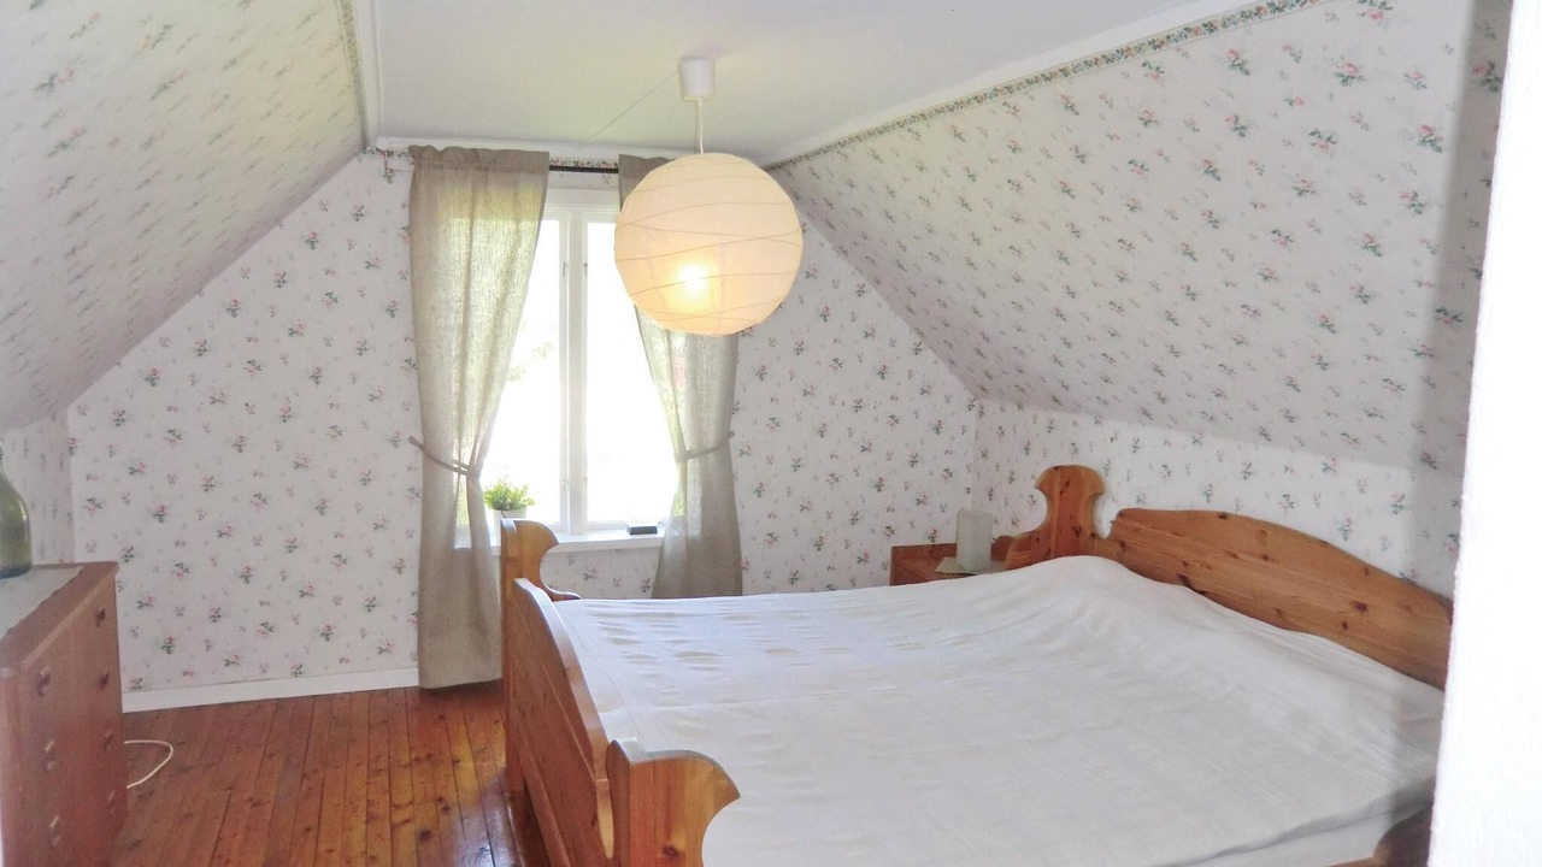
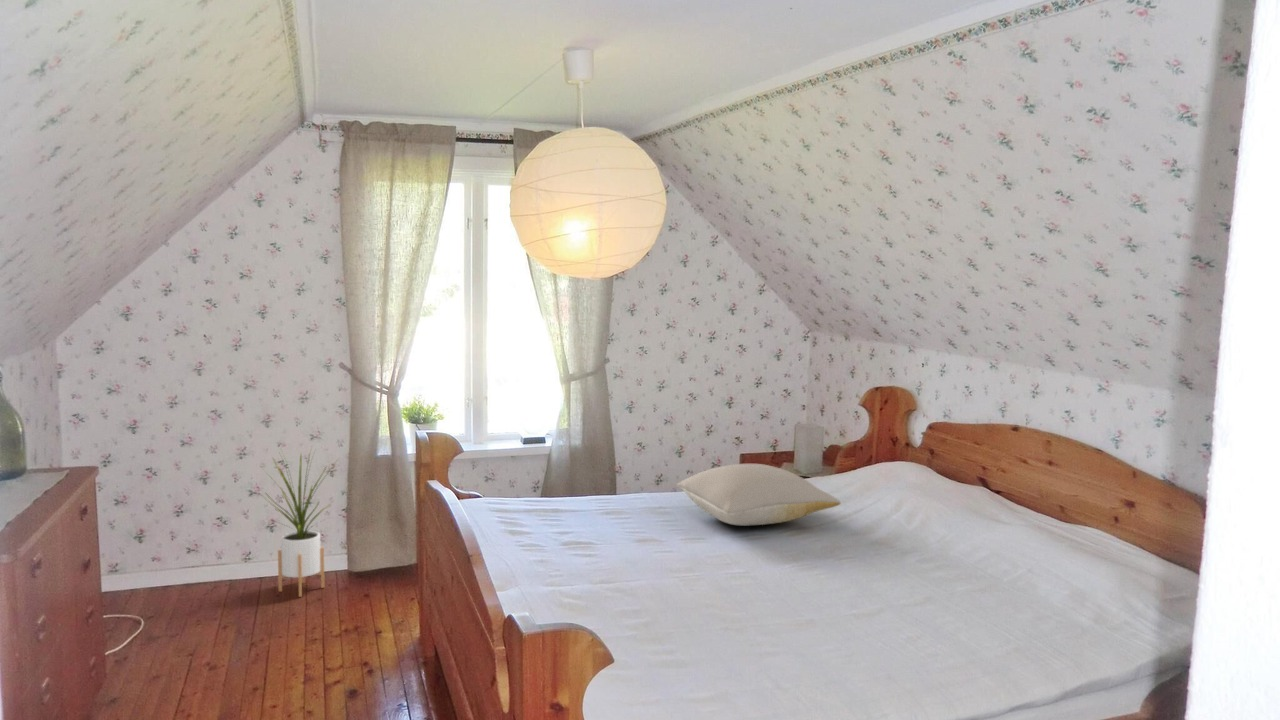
+ house plant (301, 518)
+ pillow (755, 492)
